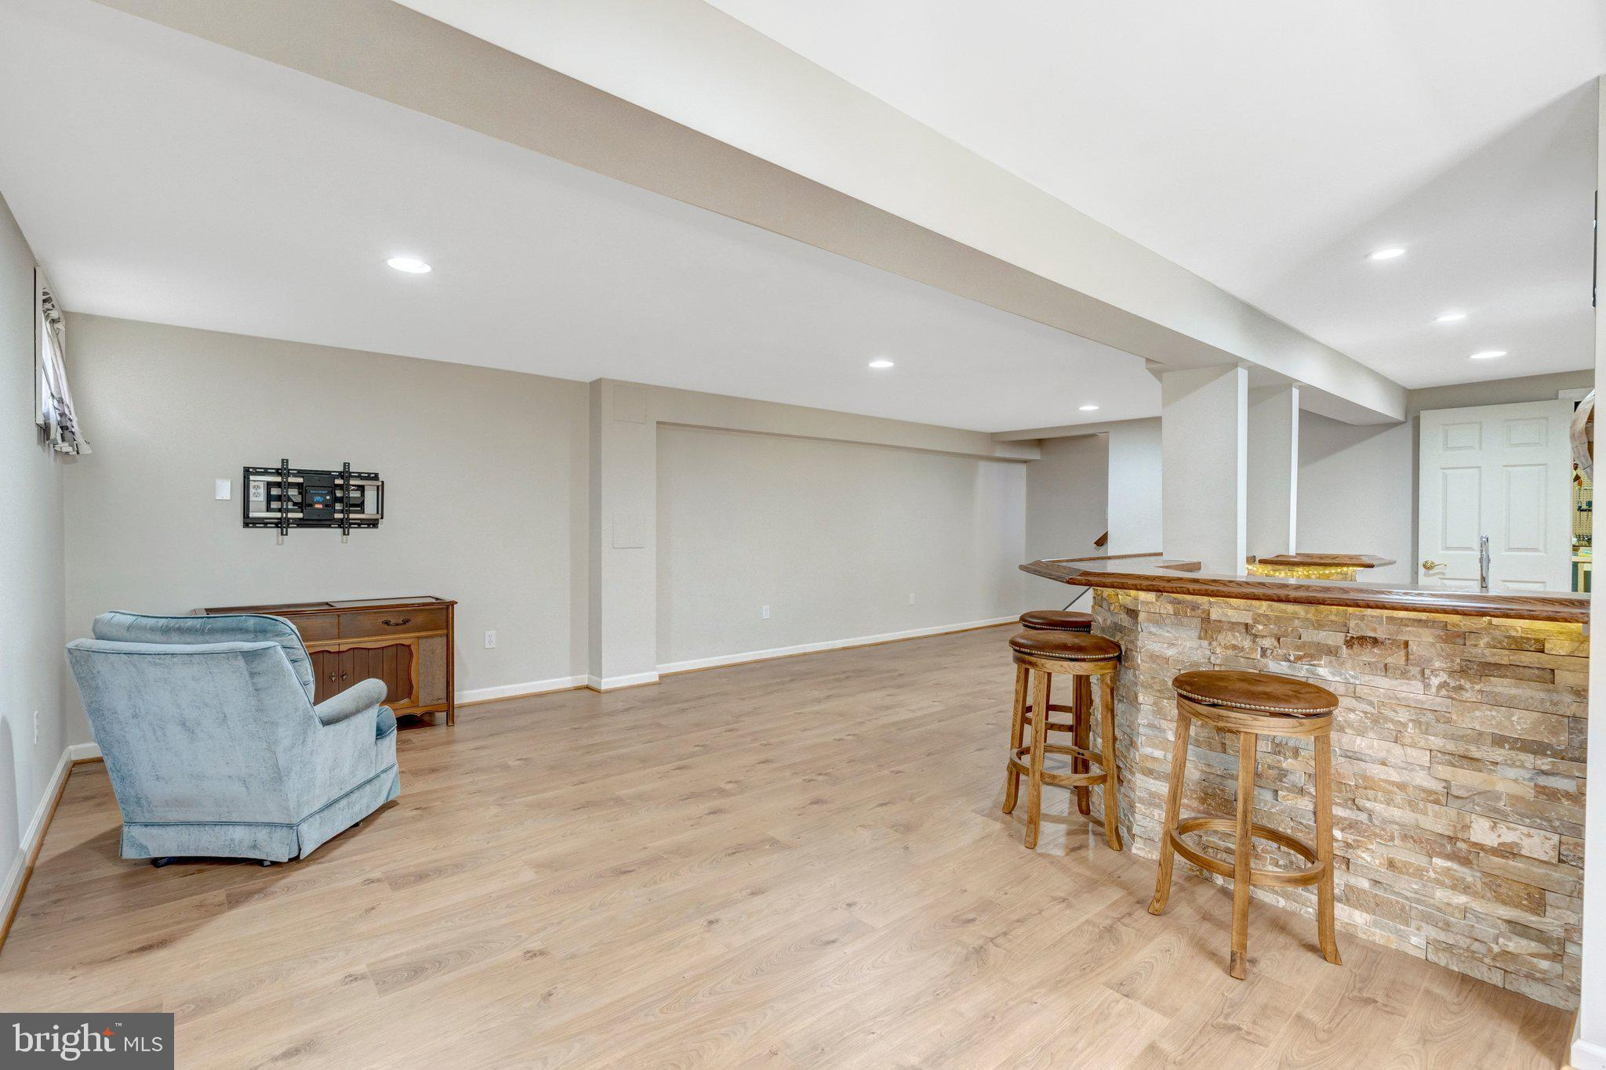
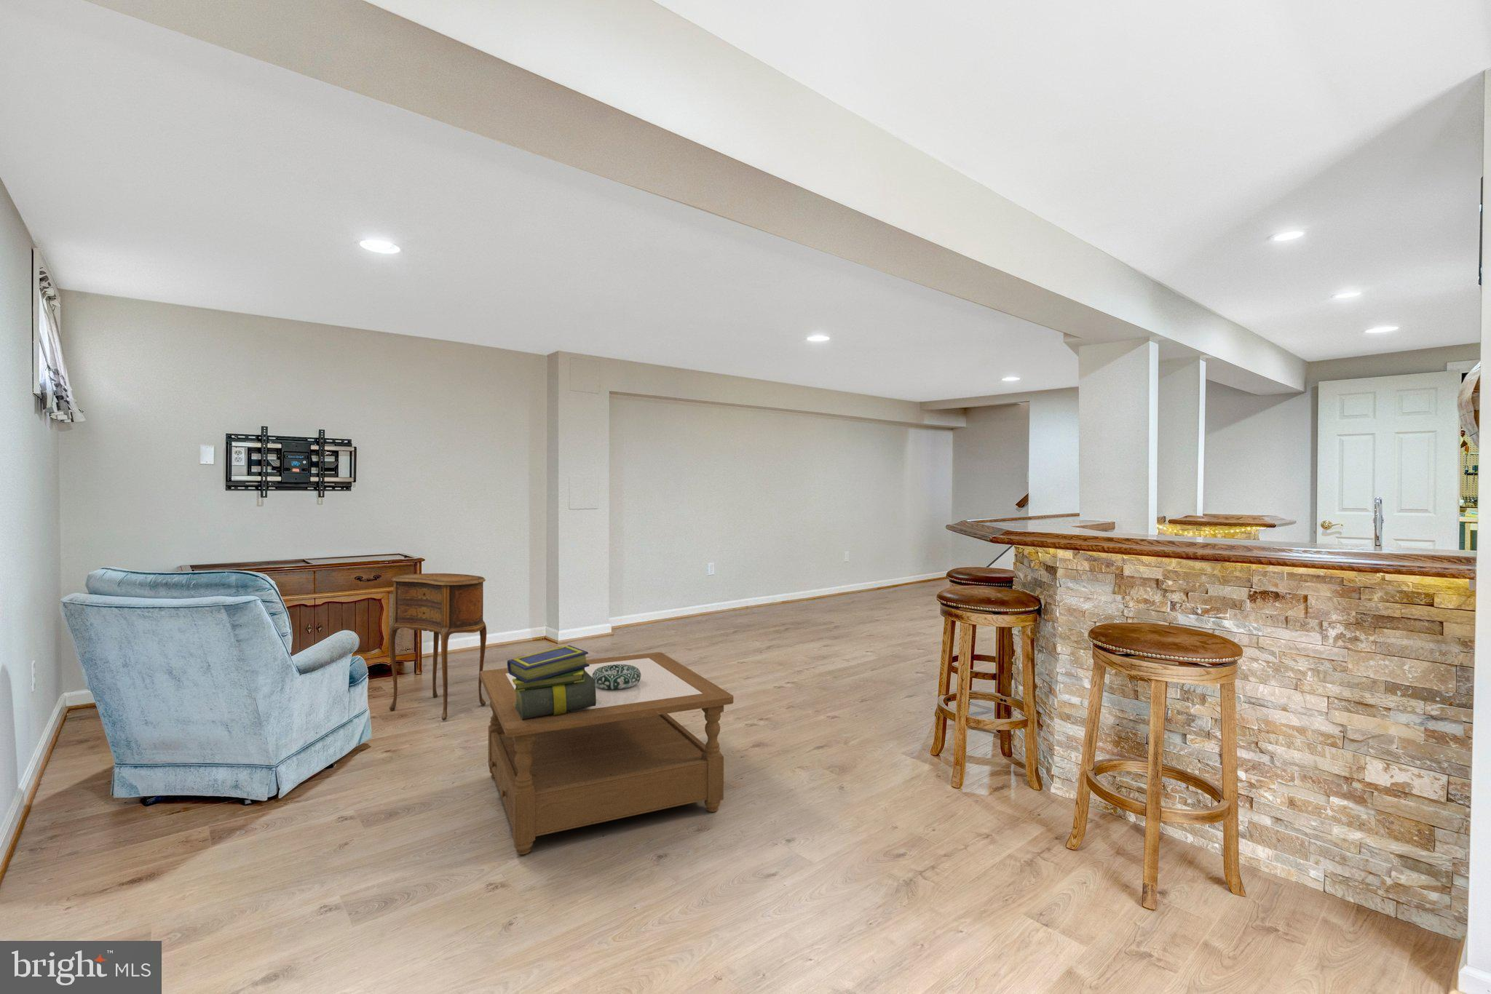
+ decorative bowl (616, 676)
+ stack of books (551, 680)
+ coffee table (598, 737)
+ side table (442, 642)
